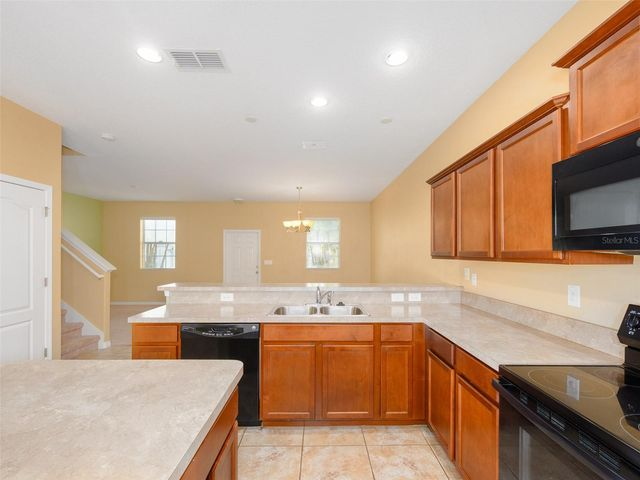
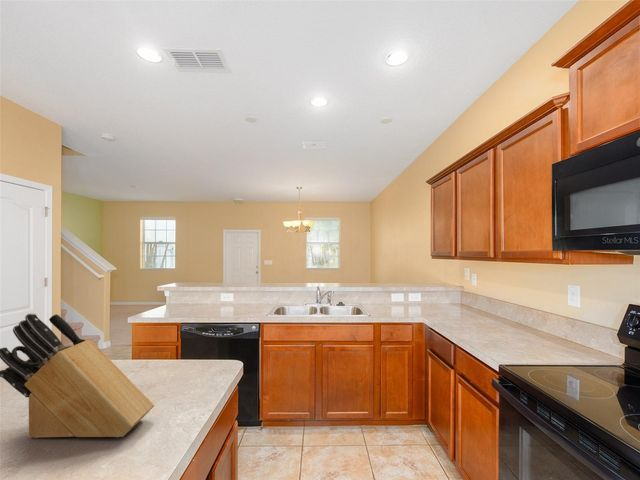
+ knife block (78, 368)
